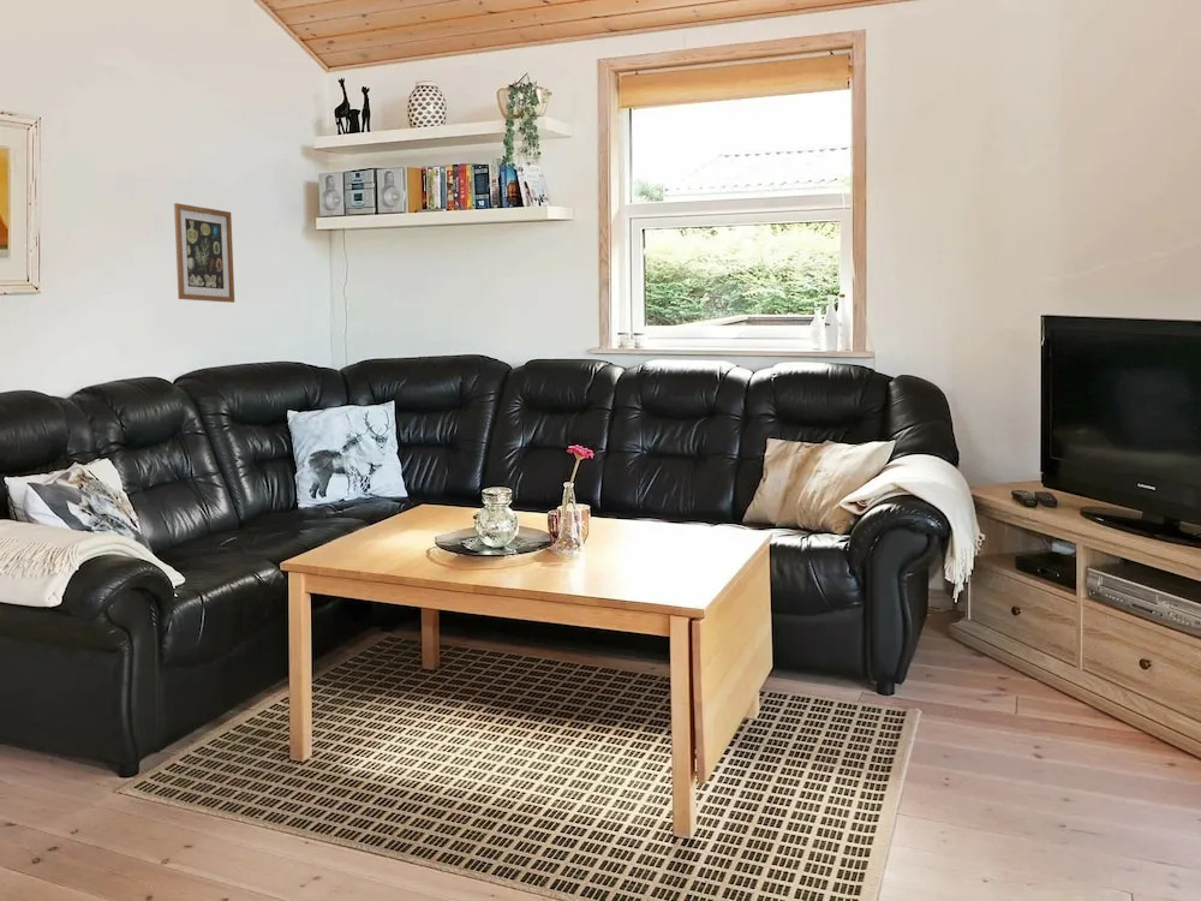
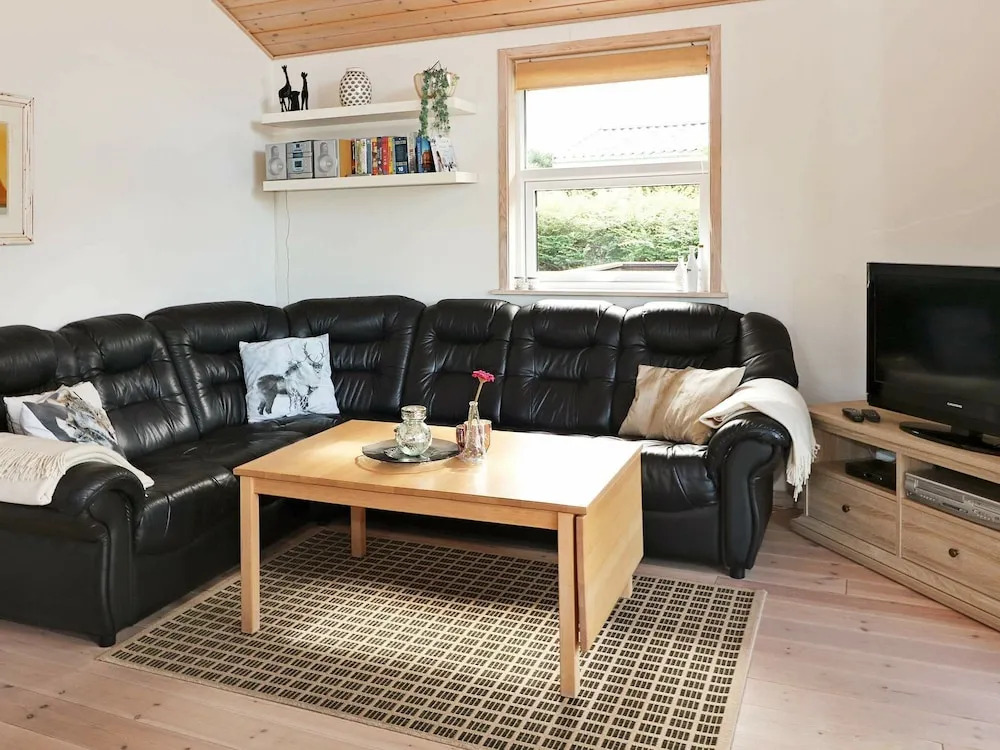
- wall art (205, 253)
